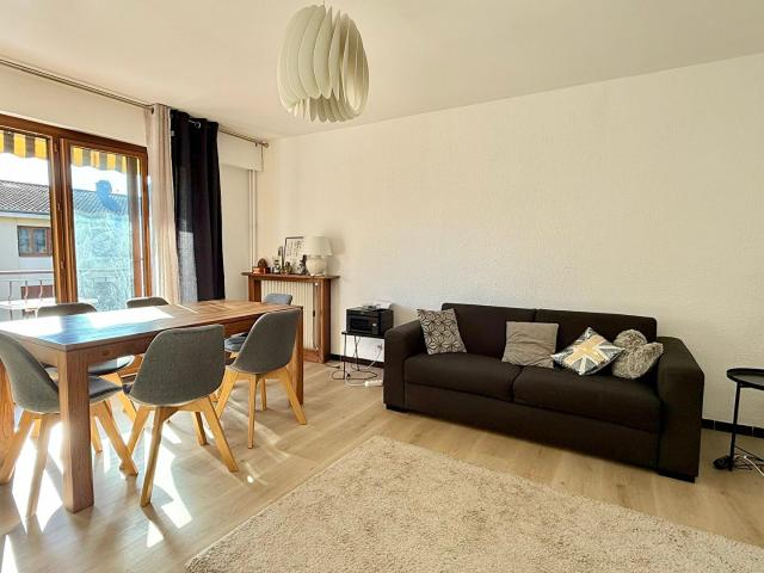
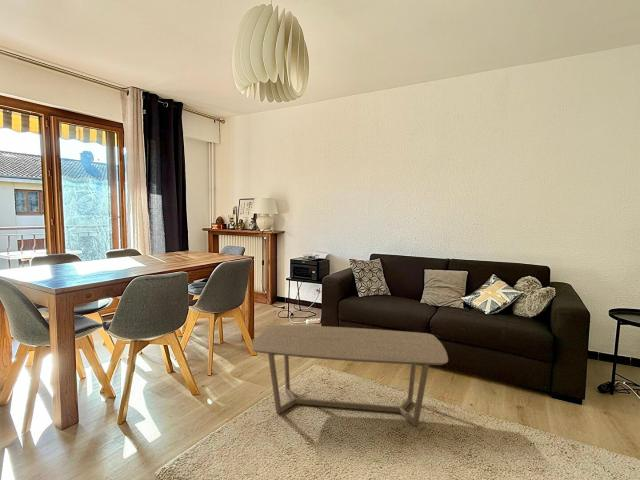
+ coffee table (347, 360)
